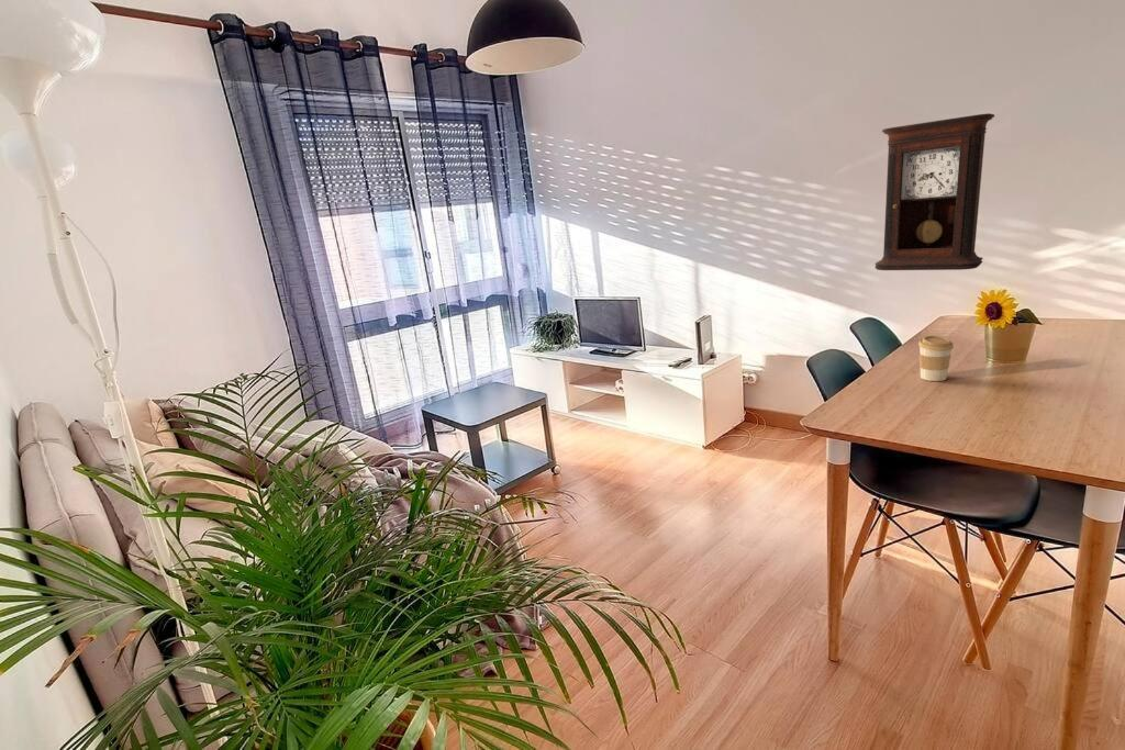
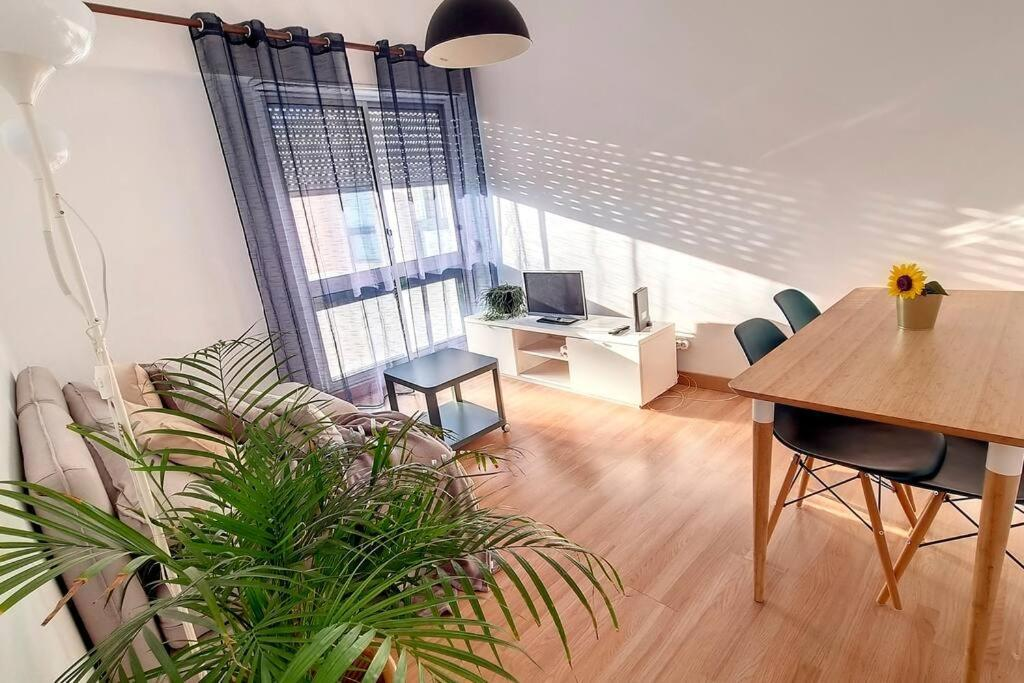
- coffee cup (934, 358)
- pendulum clock (929, 197)
